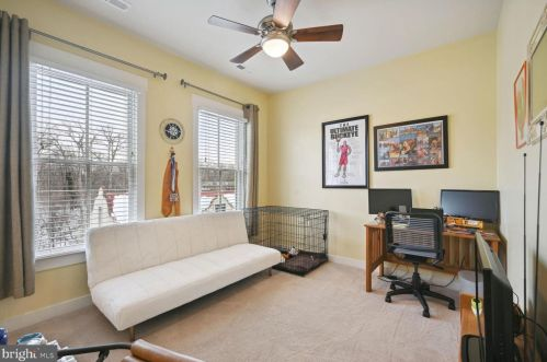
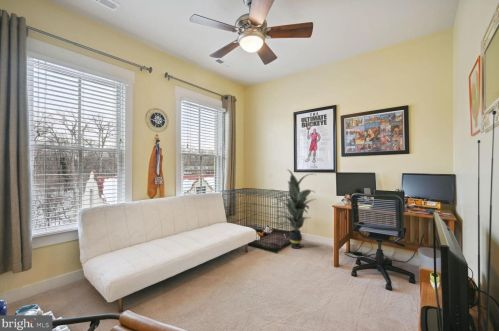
+ indoor plant (294, 207)
